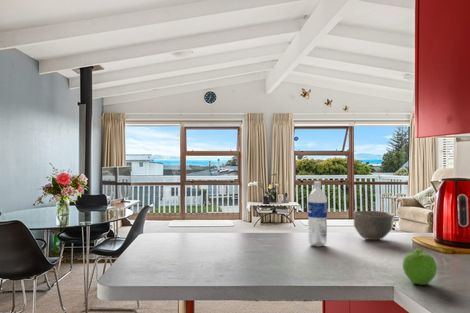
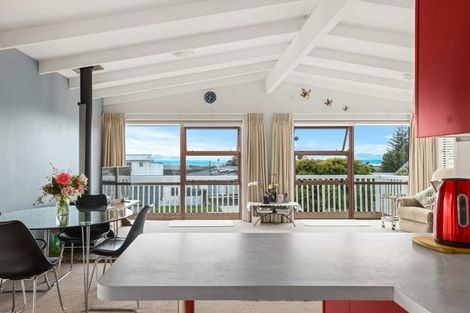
- bowl (373, 226)
- fruit (419, 265)
- water bottle (317, 213)
